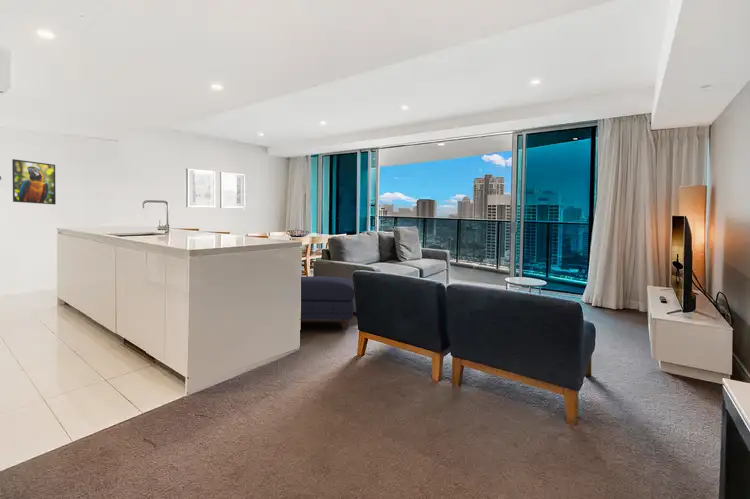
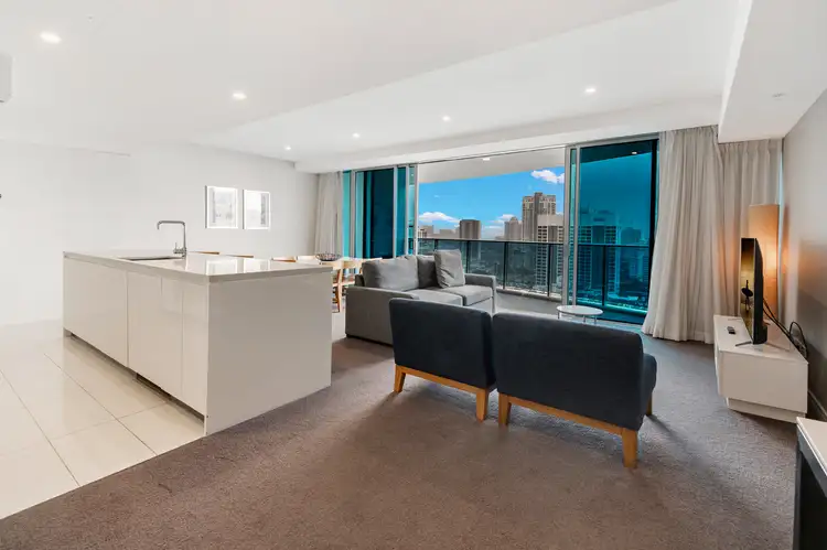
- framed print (34, 182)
- ottoman (316, 301)
